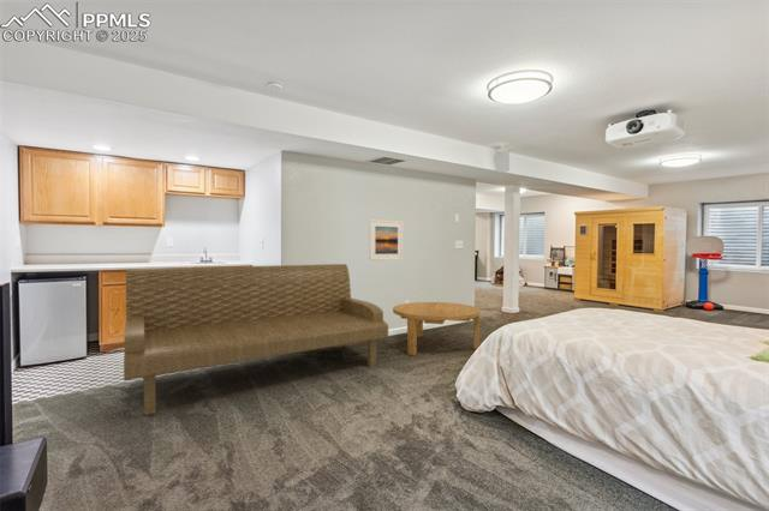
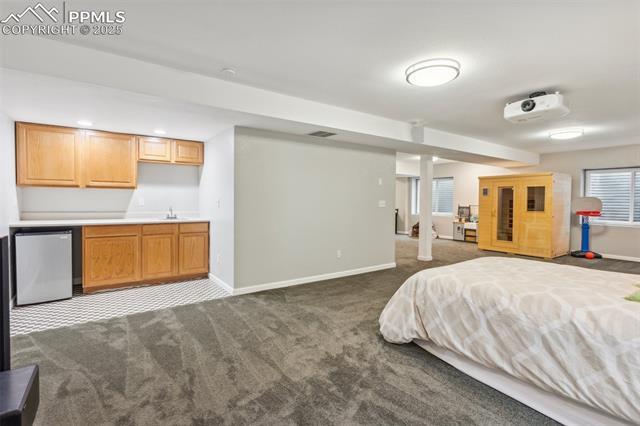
- sofa (264, 320)
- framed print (386, 240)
- coffee table (435, 323)
